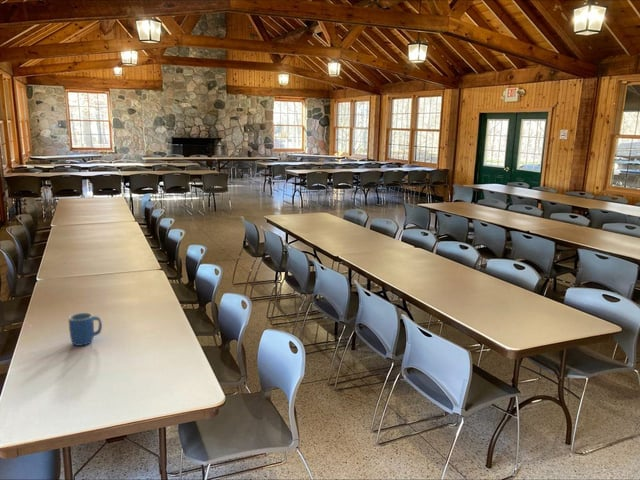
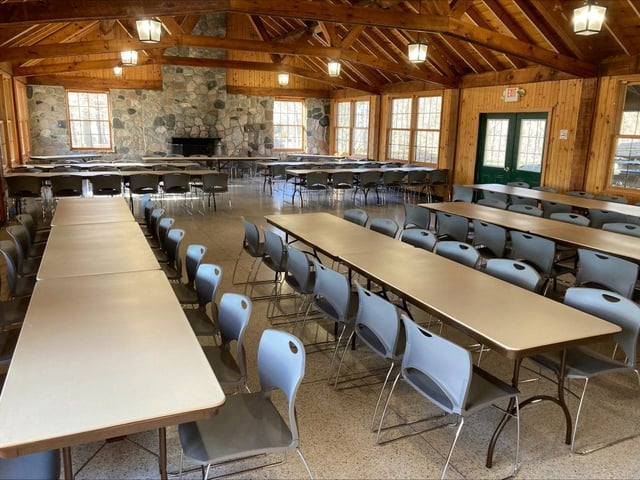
- mug (84, 328)
